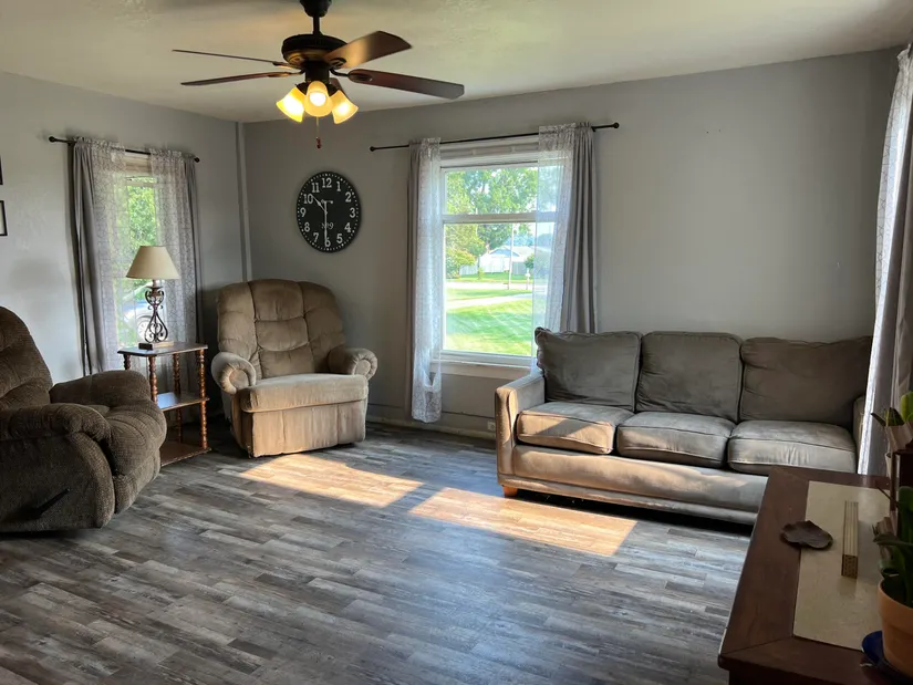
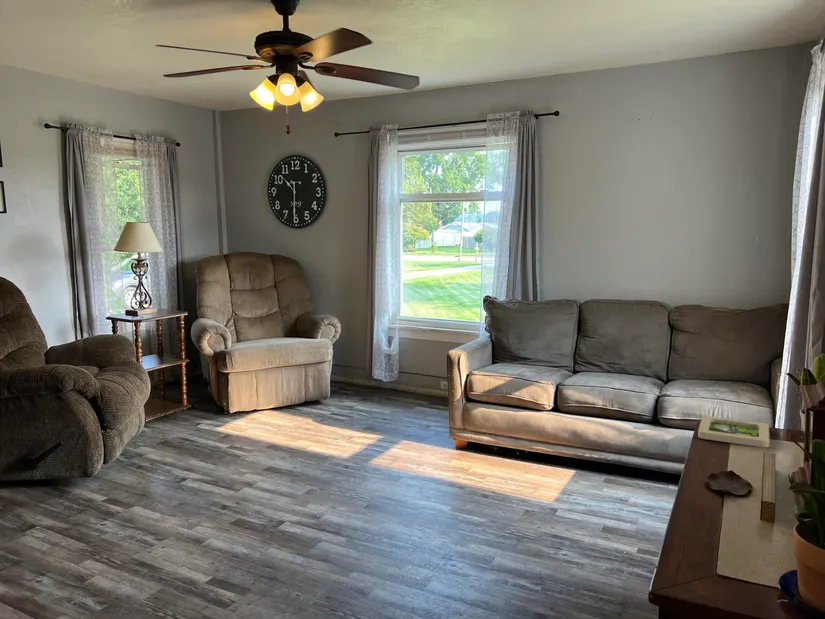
+ picture frame (733, 430)
